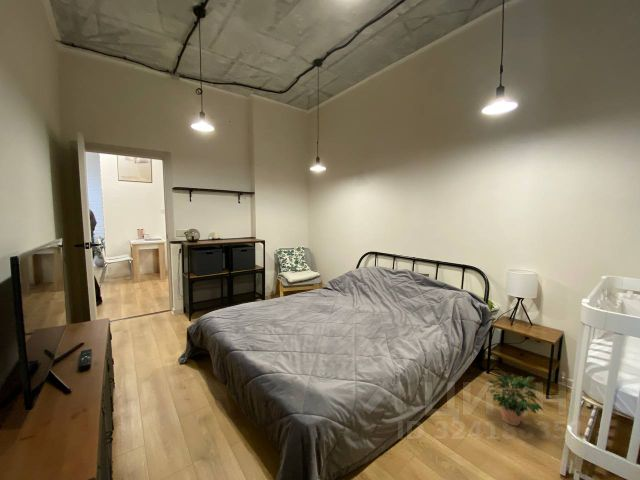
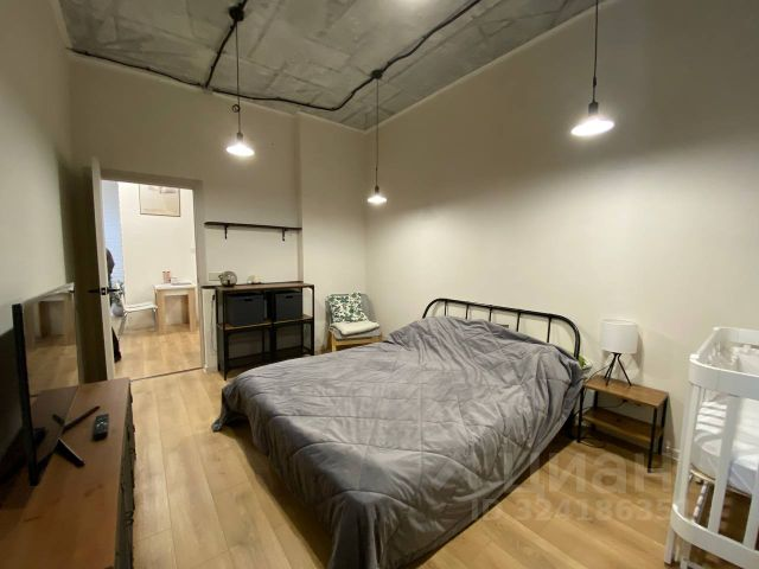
- potted plant (512, 393)
